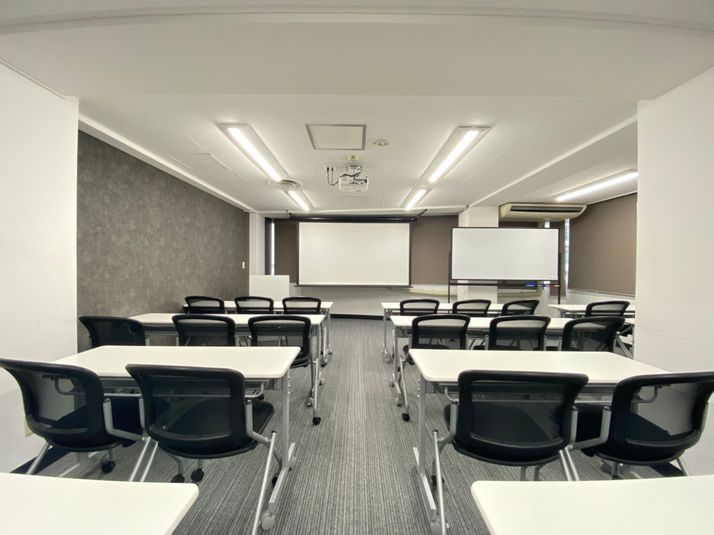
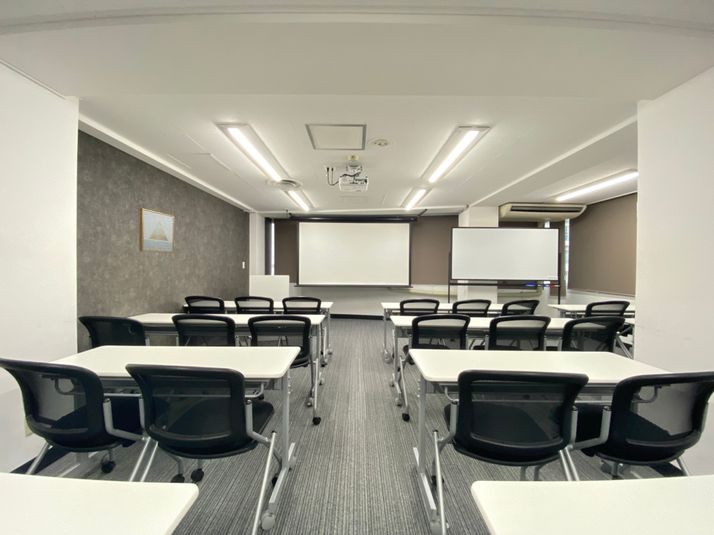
+ wall art (157, 232)
